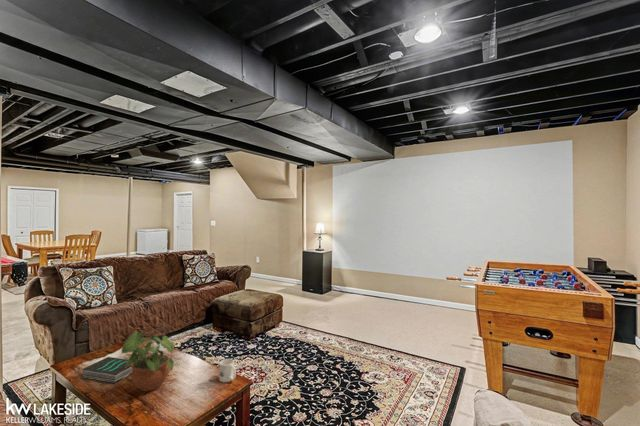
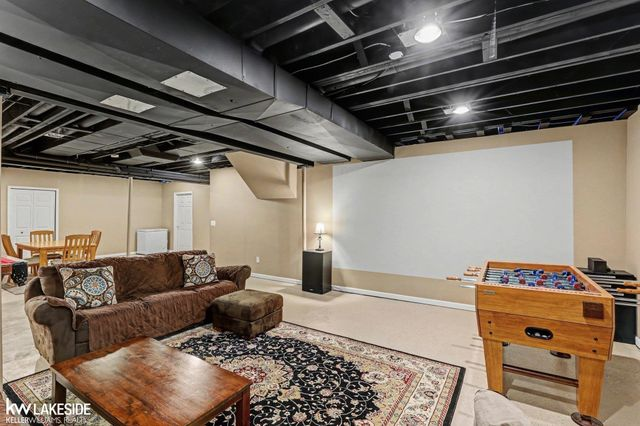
- mug (228, 371)
- potted plant (145, 358)
- book (111, 369)
